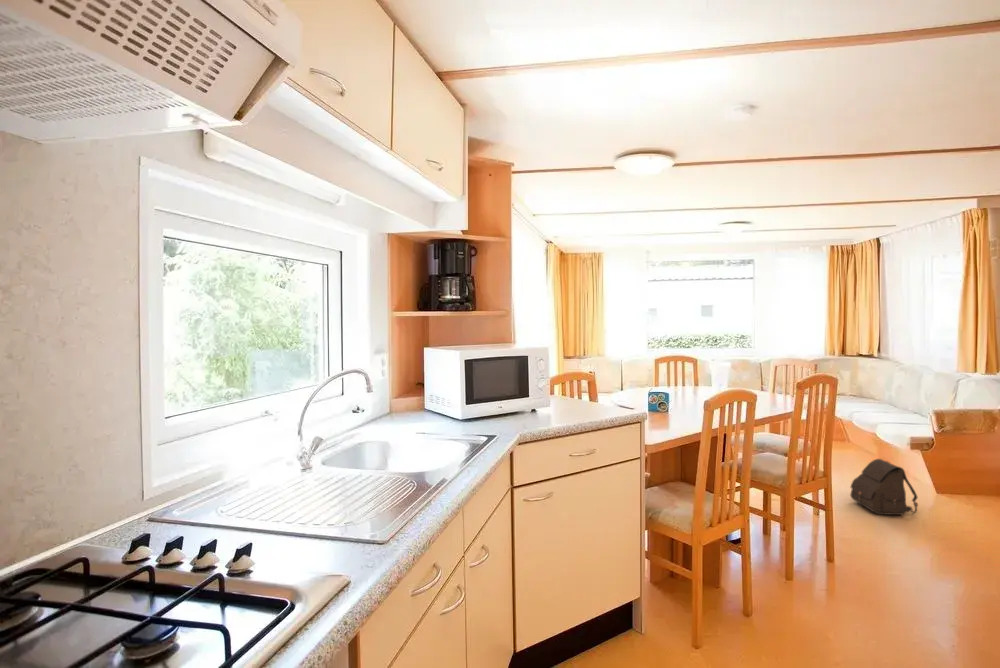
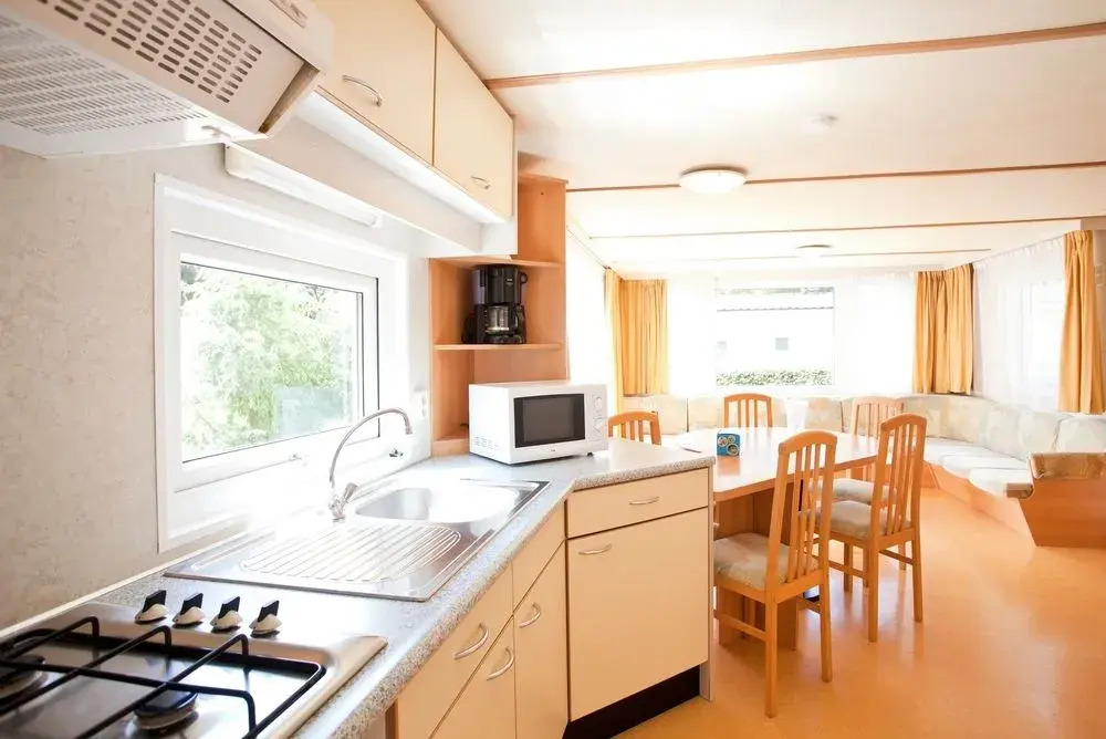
- satchel (884, 485)
